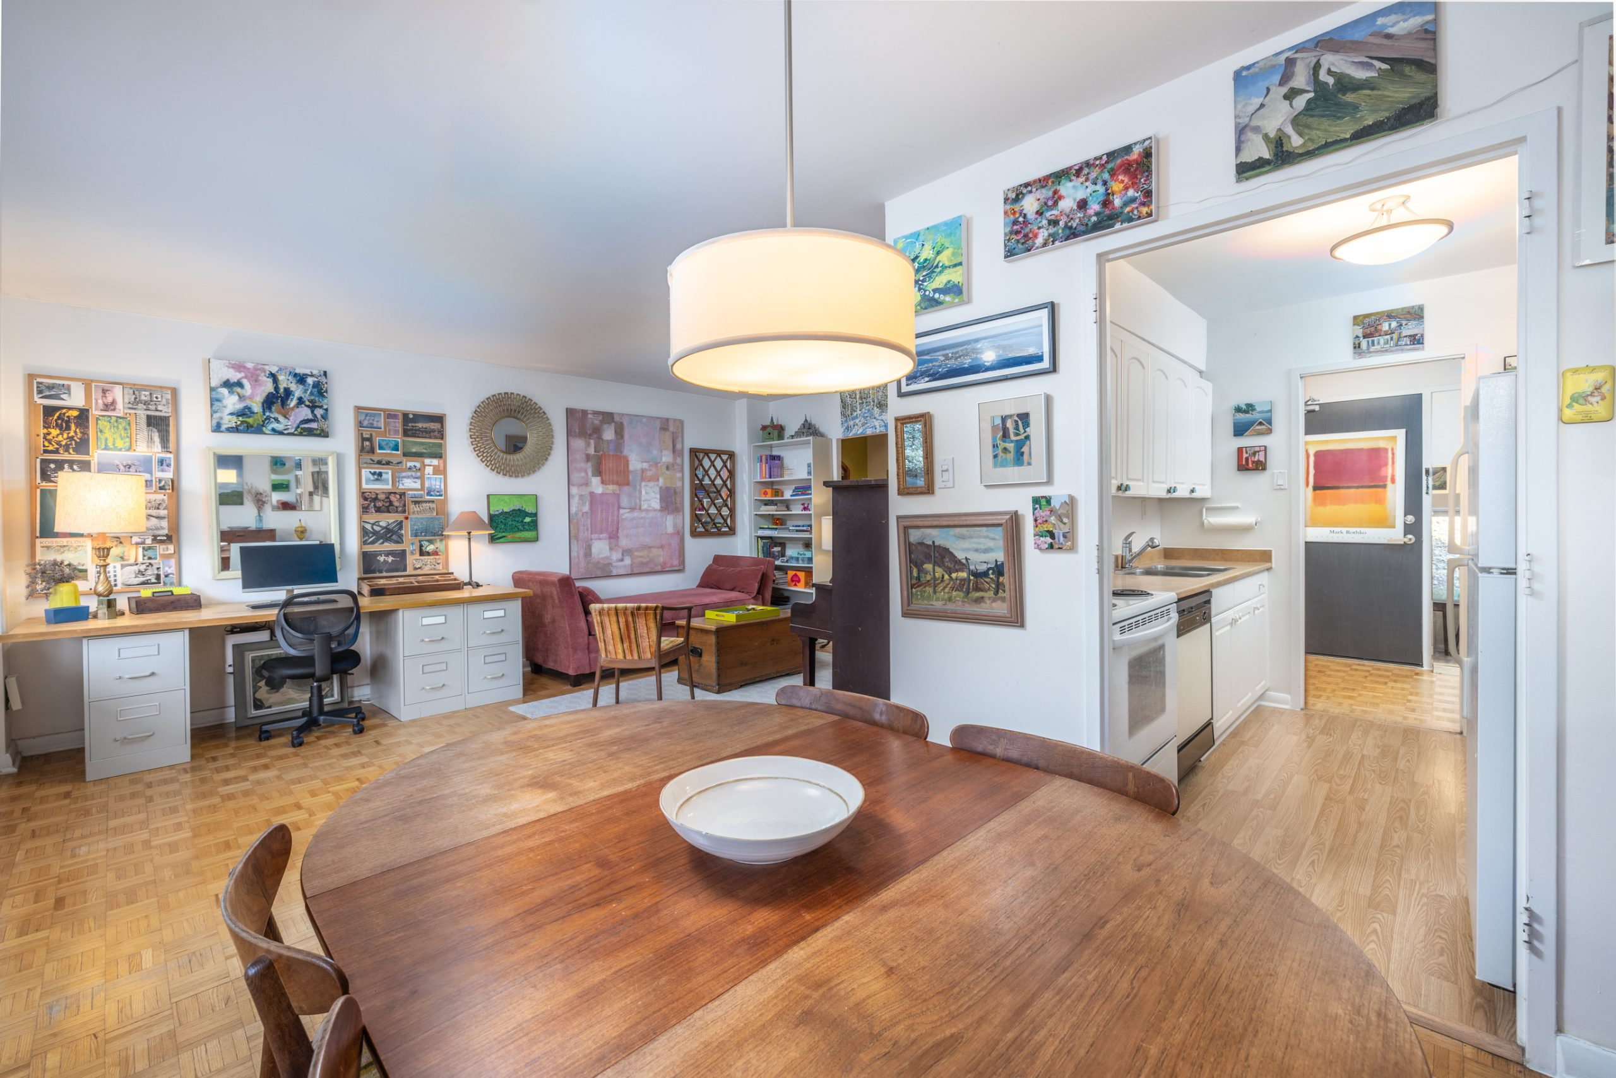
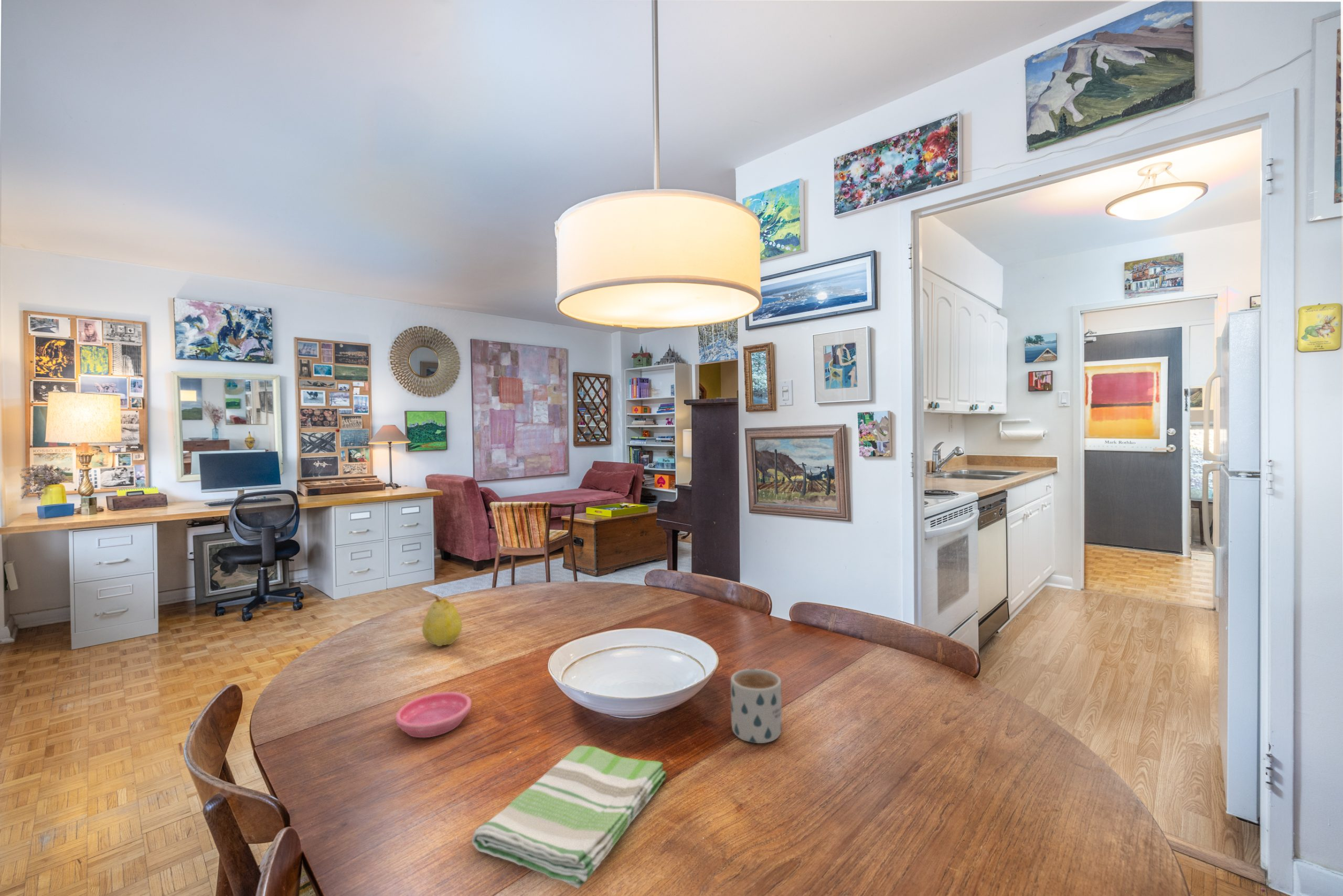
+ saucer (434, 716)
+ fruit (442, 619)
+ mug (758, 700)
+ dish towel (578, 798)
